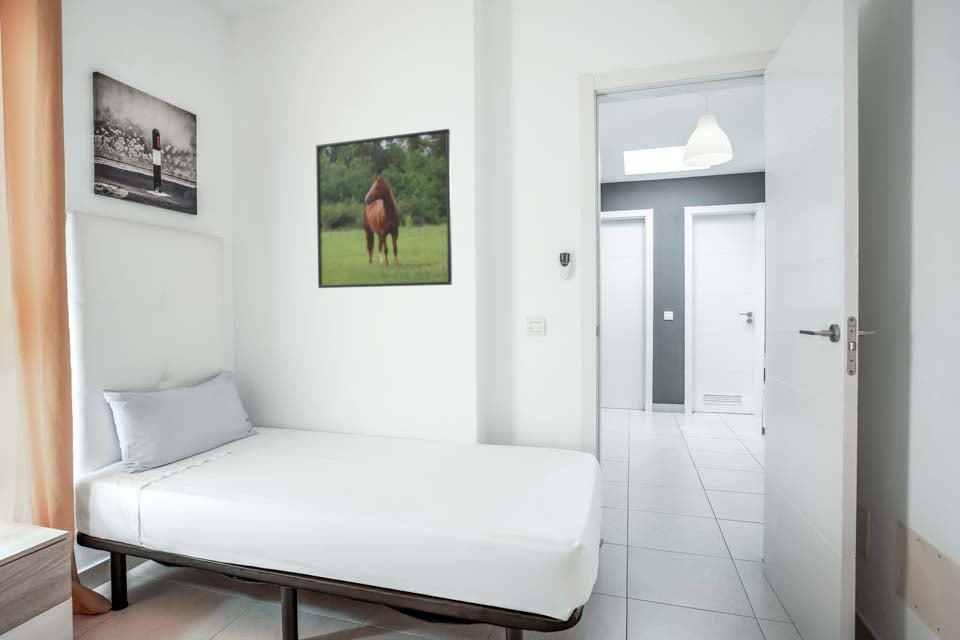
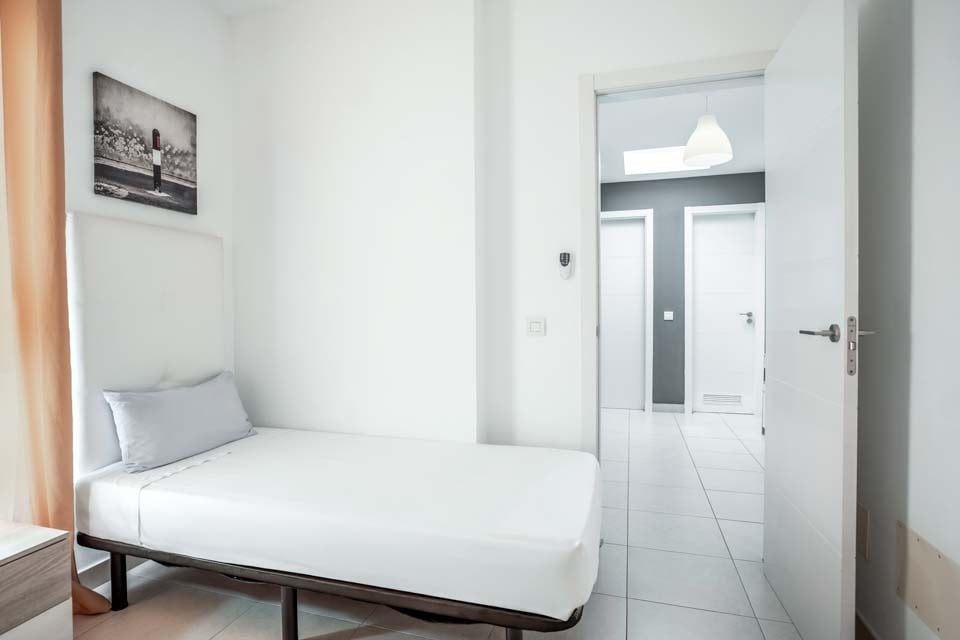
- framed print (381, 212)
